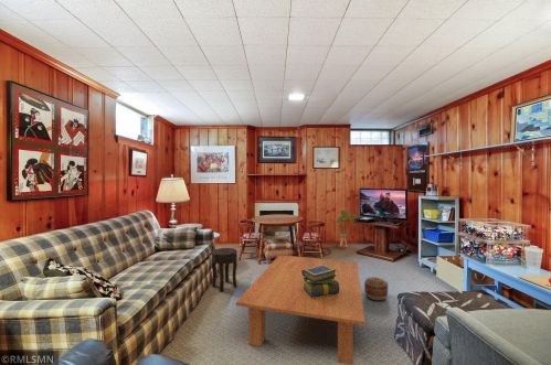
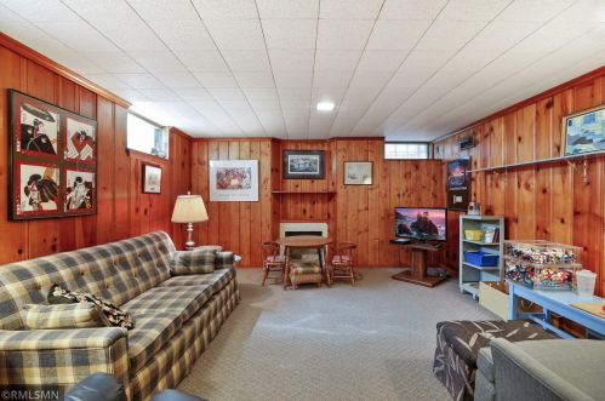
- side table (225, 268)
- coffee table (308, 297)
- house plant (343, 227)
- stack of books (319, 280)
- basket (375, 288)
